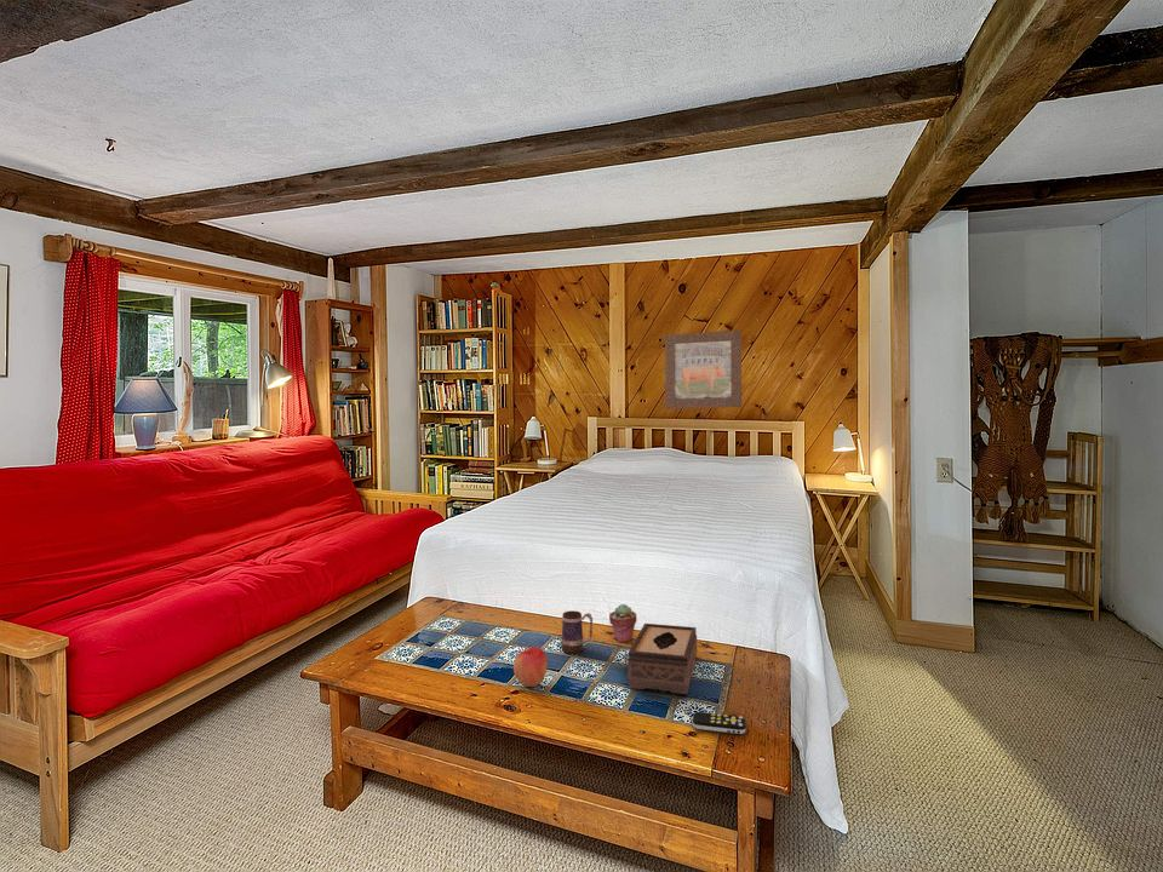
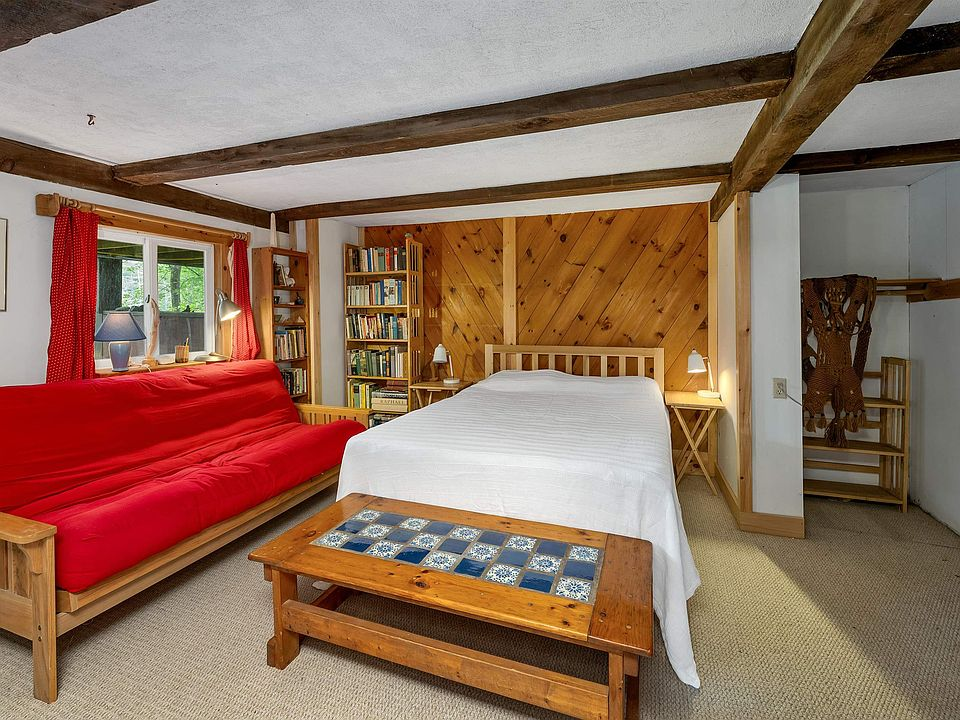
- remote control (718, 722)
- mug (577, 631)
- tissue box (664, 655)
- wall art (703, 369)
- apple (531, 667)
- potted succulent (623, 621)
